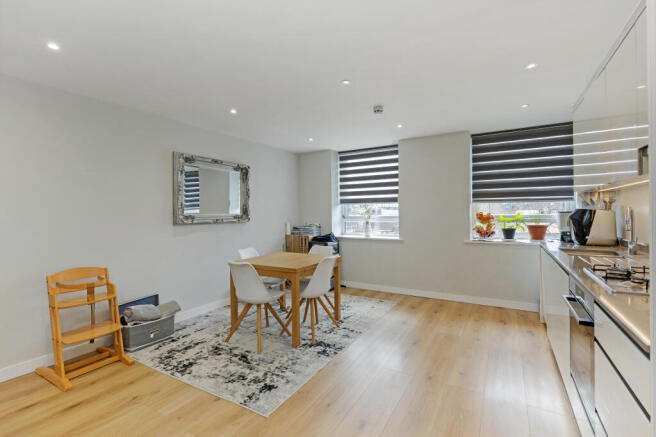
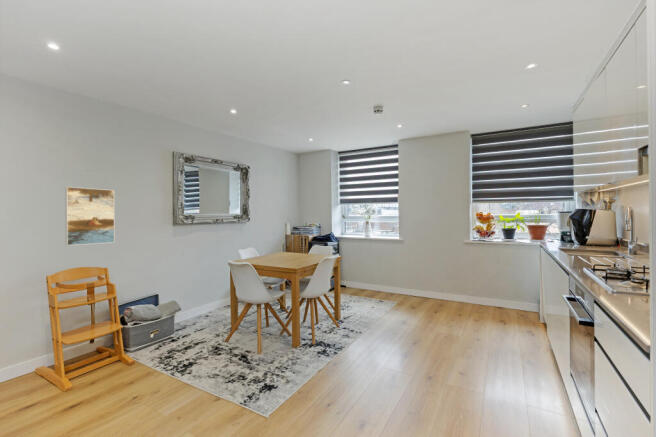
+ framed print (91, 216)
